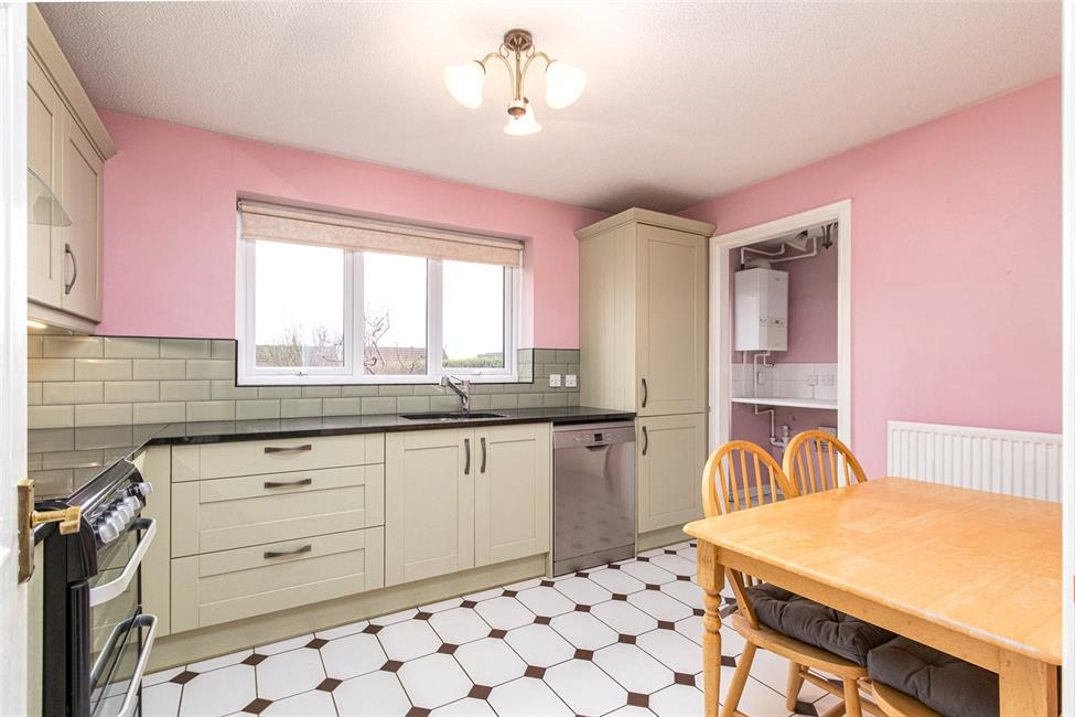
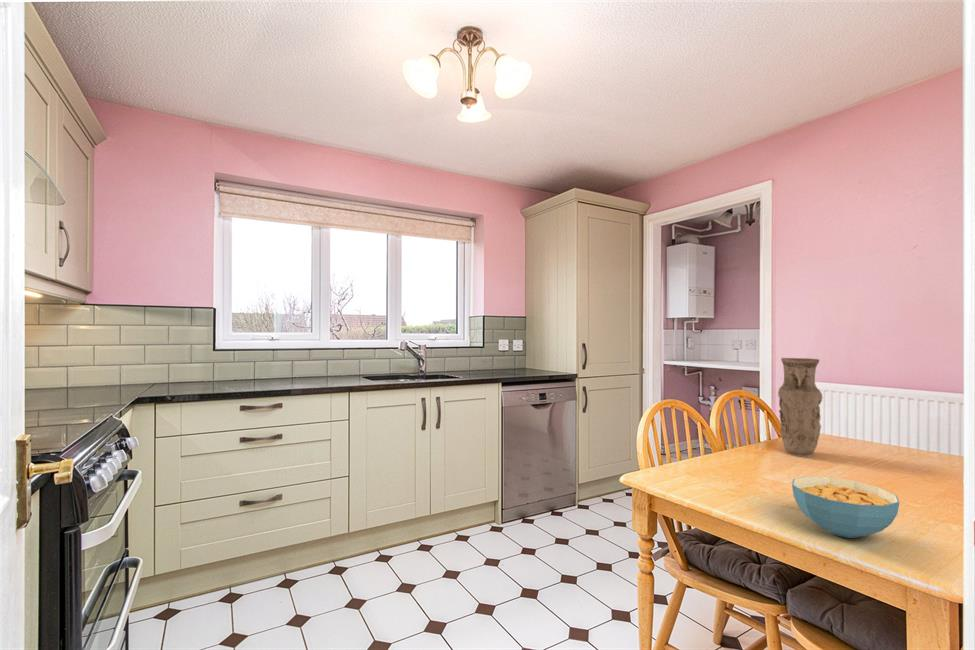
+ cereal bowl (842, 511)
+ vase (799, 406)
